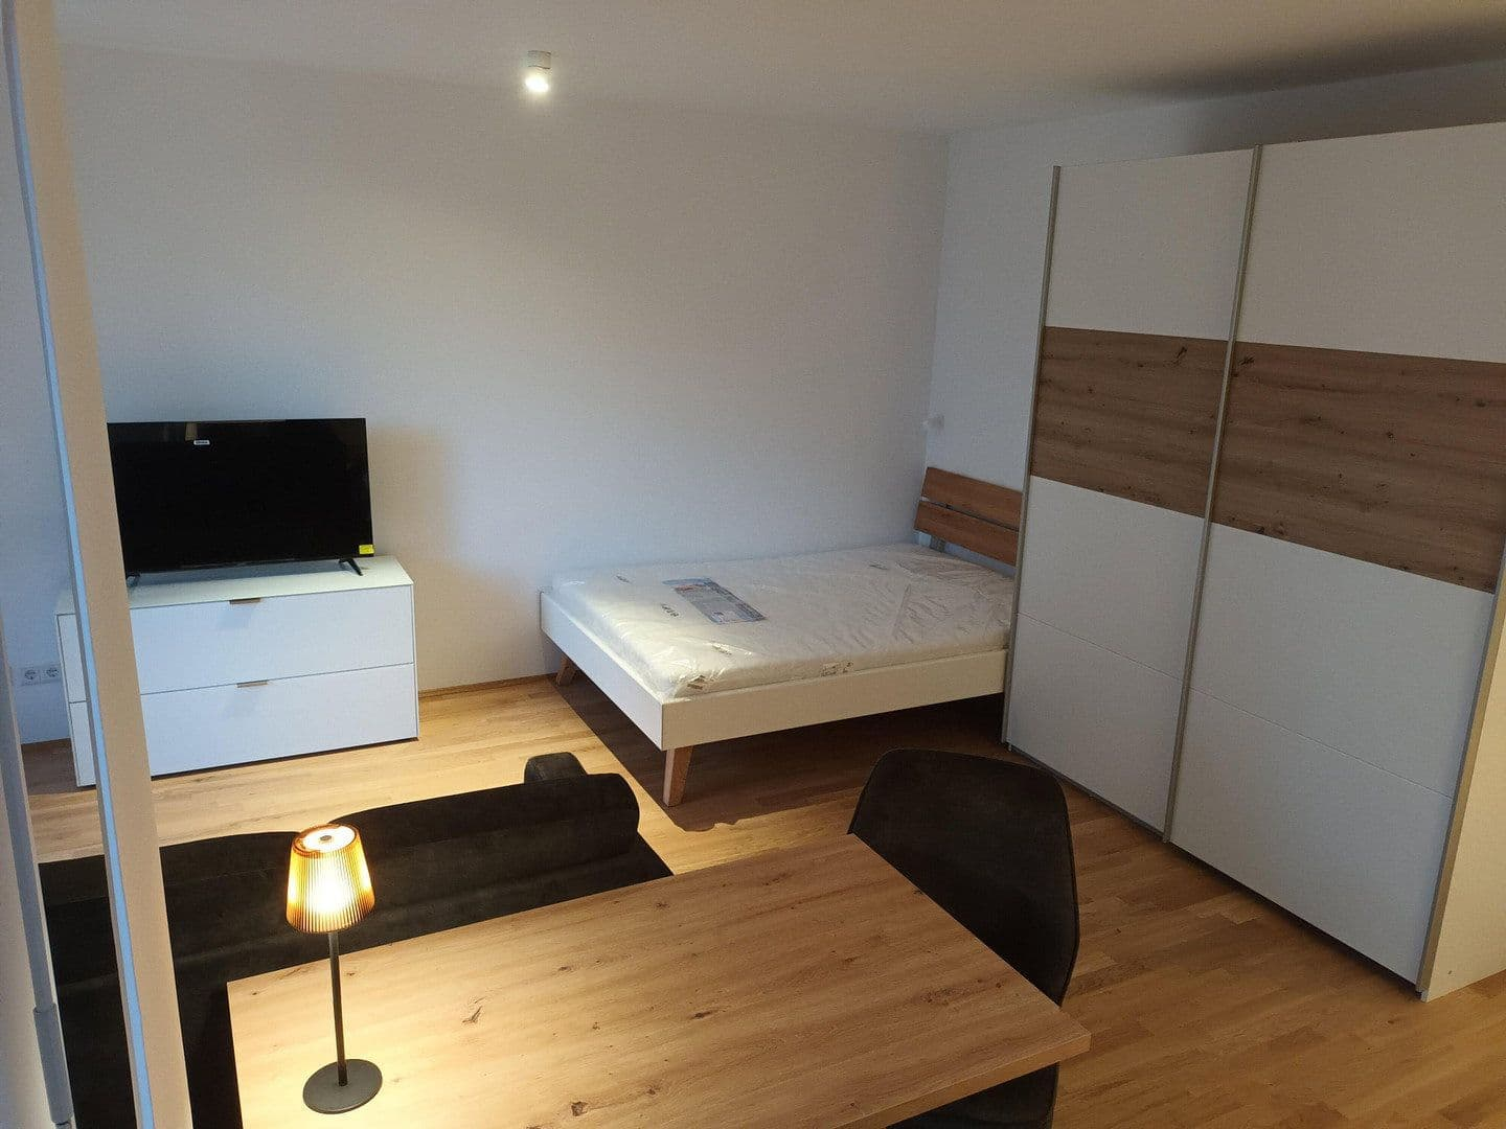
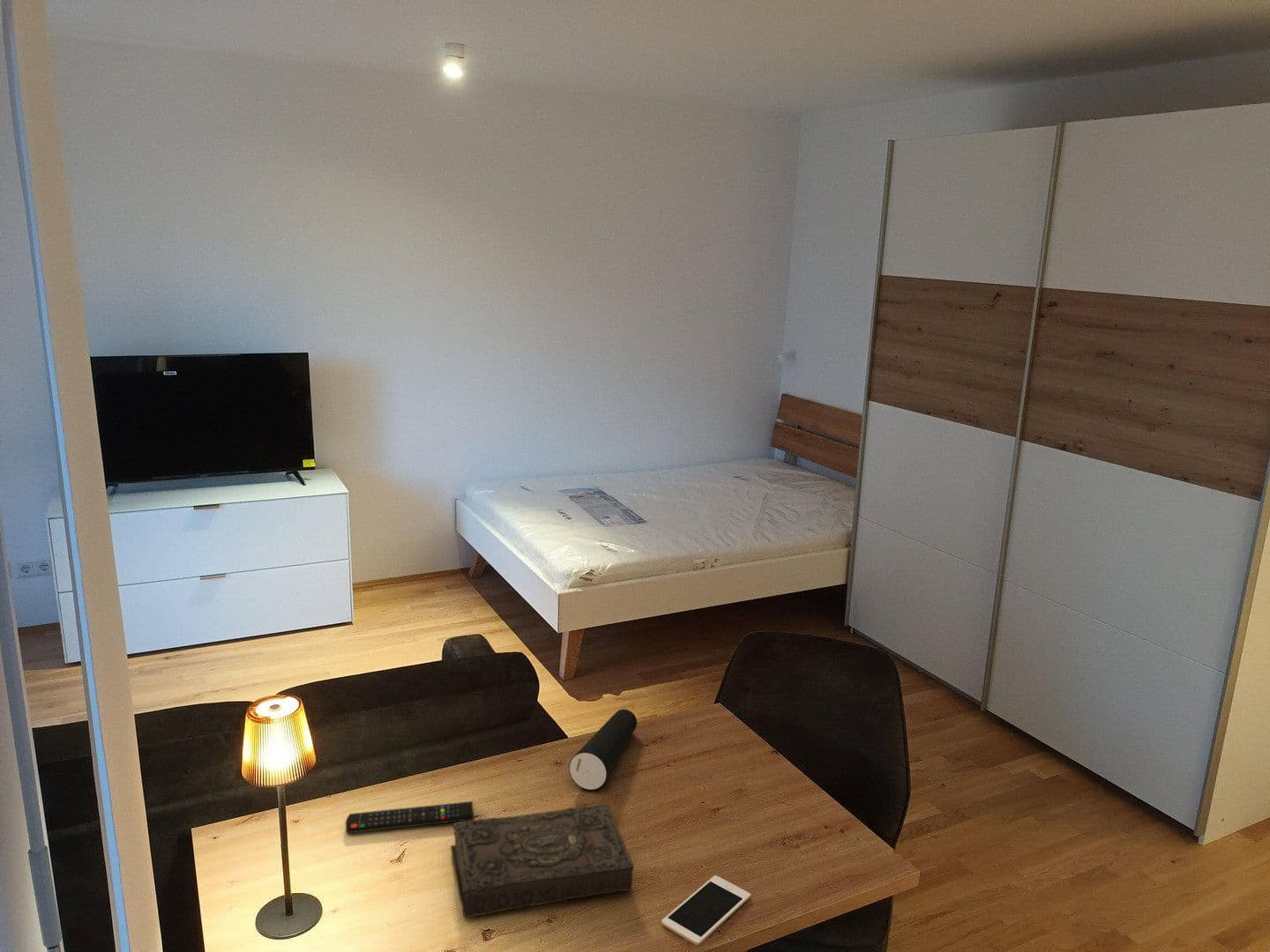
+ cell phone (706, 908)
+ book (540, 856)
+ speaker (607, 742)
+ remote control (410, 818)
